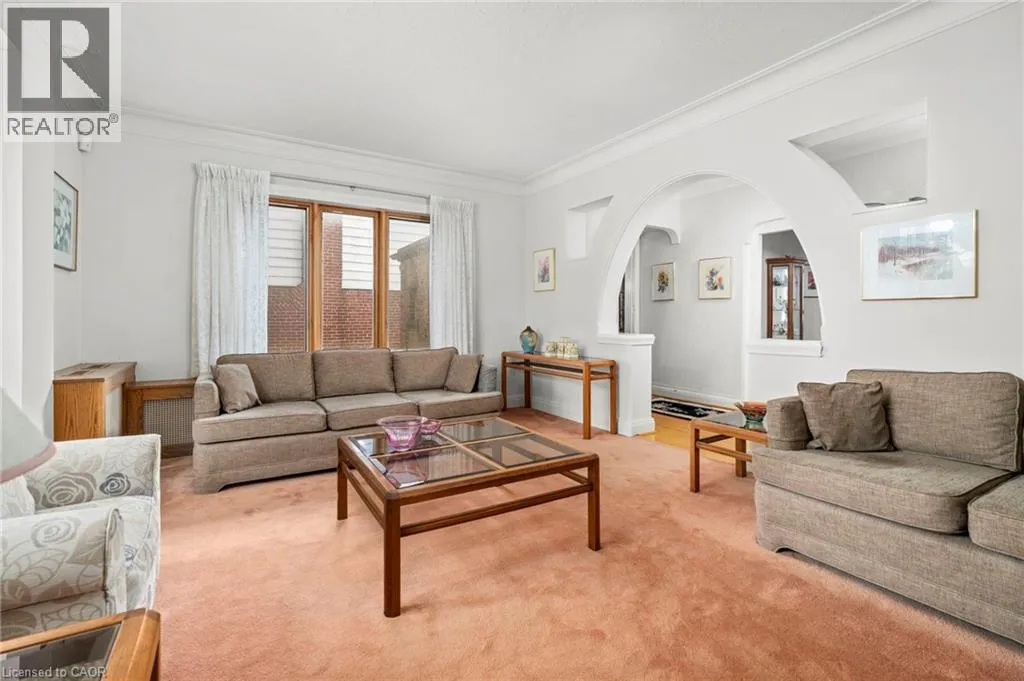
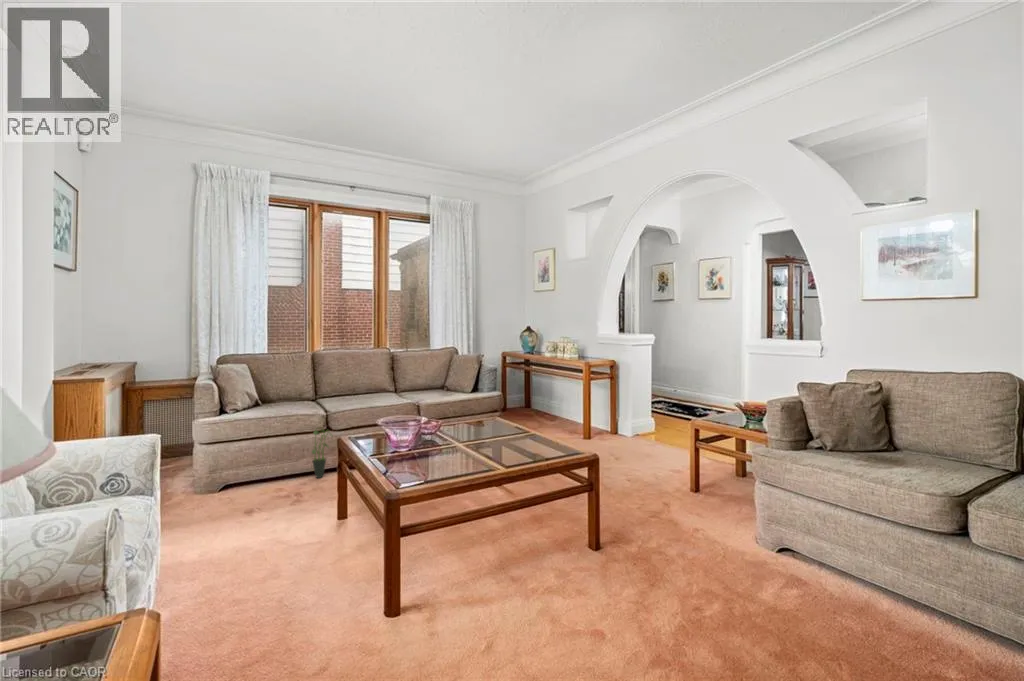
+ potted plant (321, 451)
